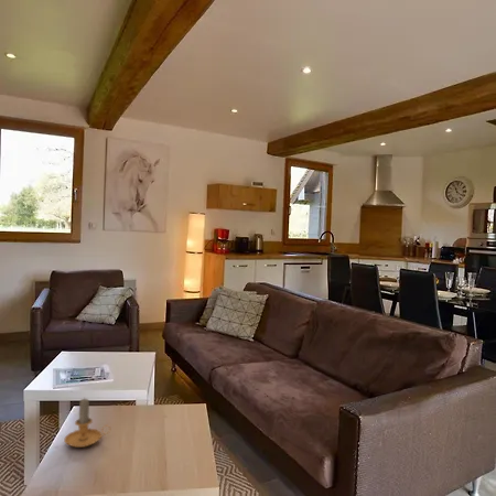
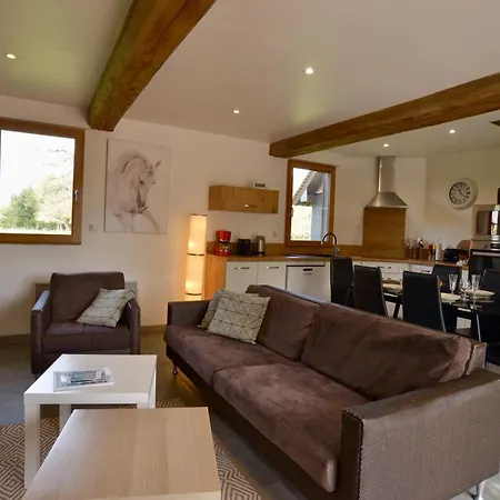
- candle (88, 419)
